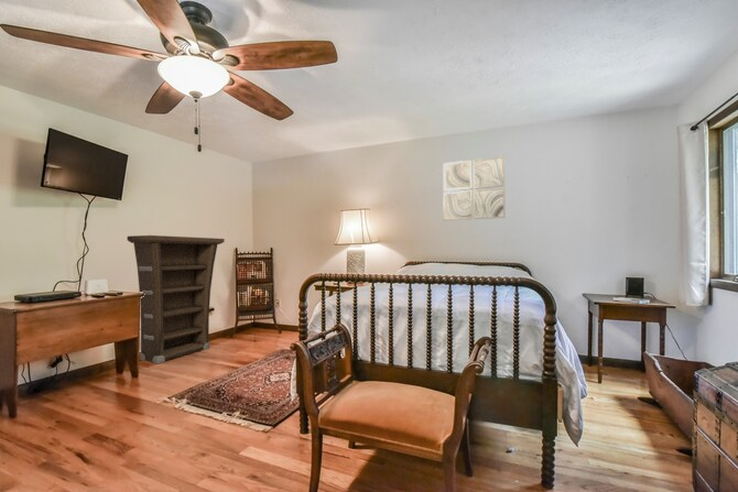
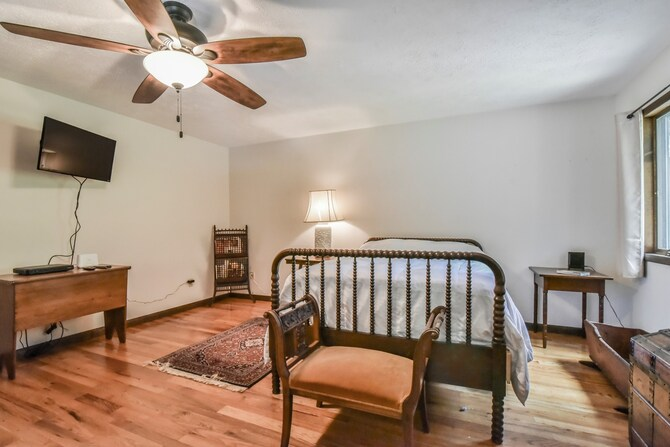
- wall art (471, 188)
- cabinet (178, 295)
